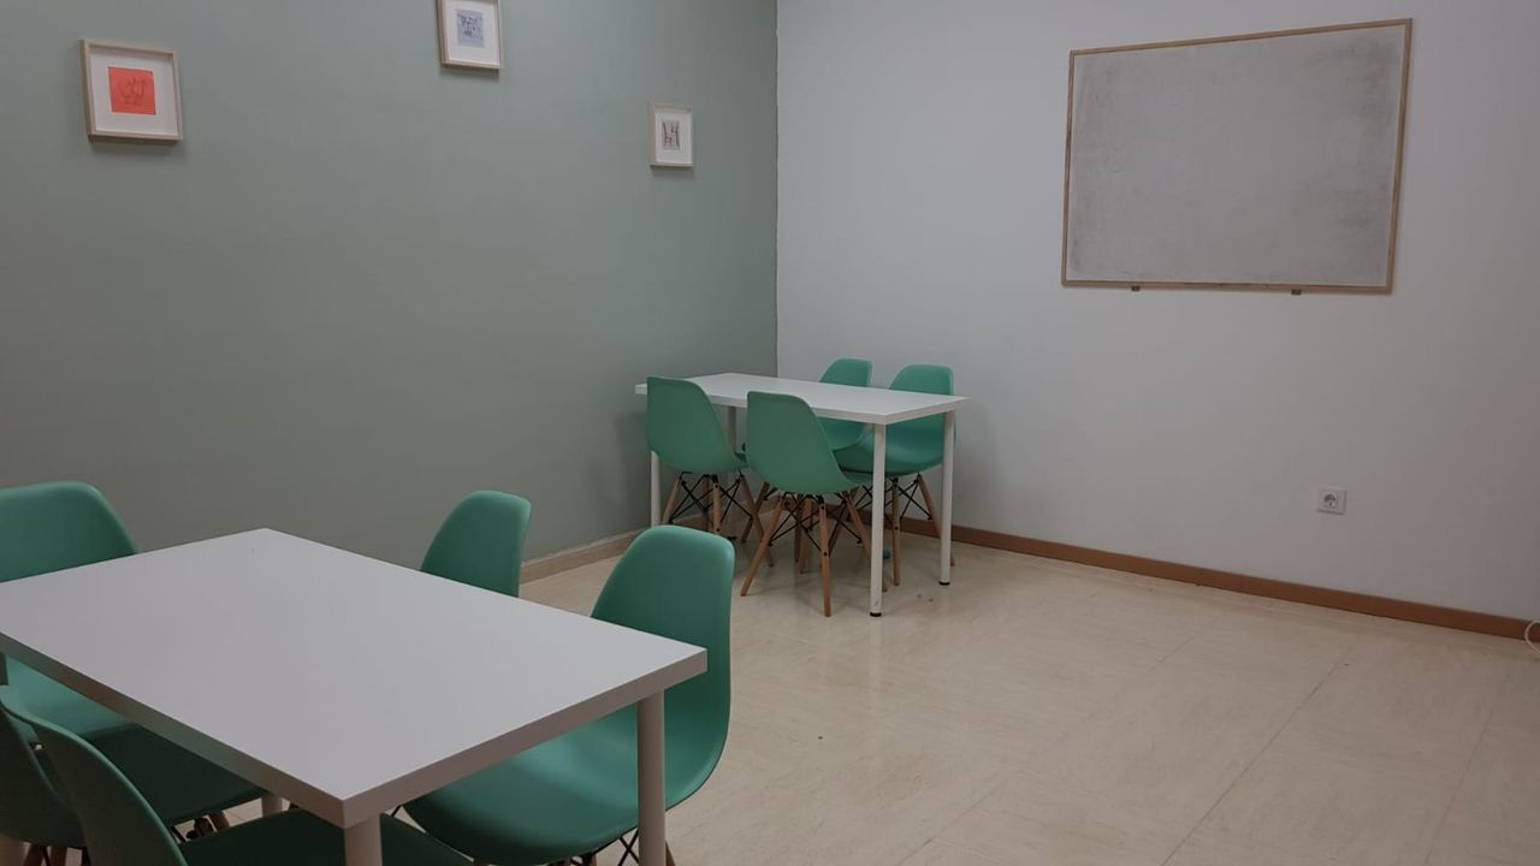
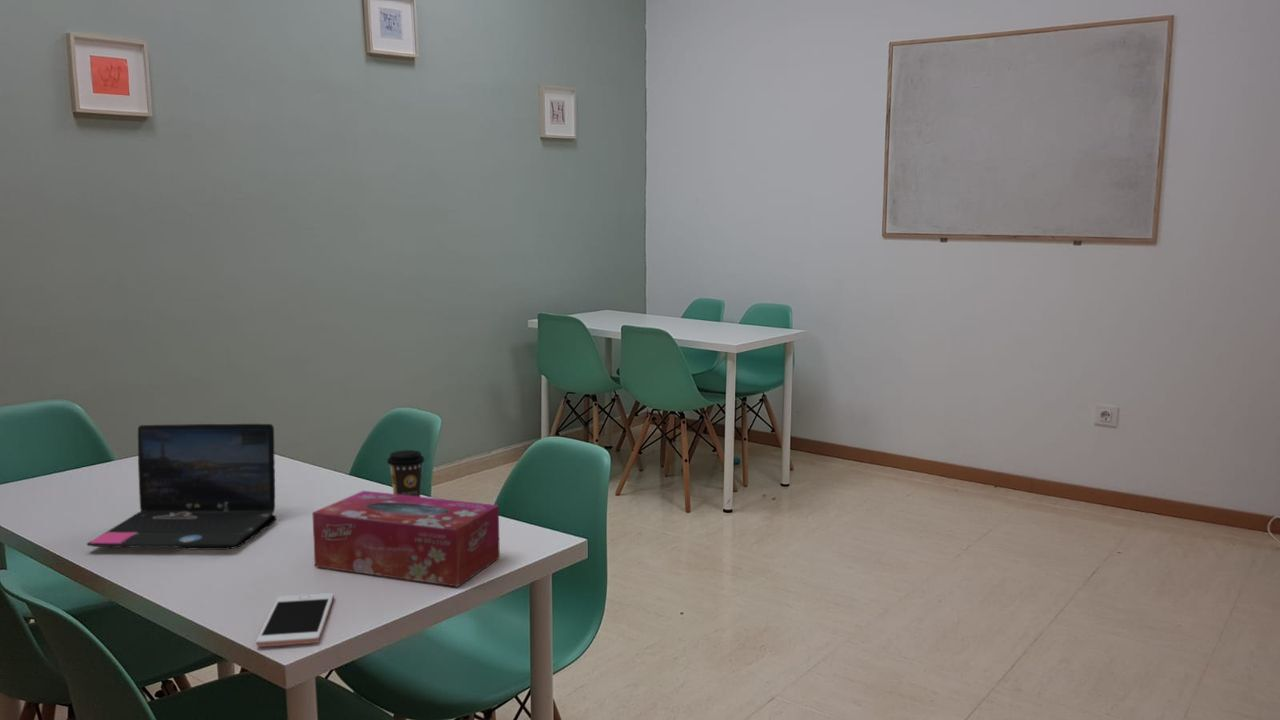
+ laptop (184, 484)
+ tissue box (407, 535)
+ coffee cup (406, 481)
+ cell phone (297, 618)
